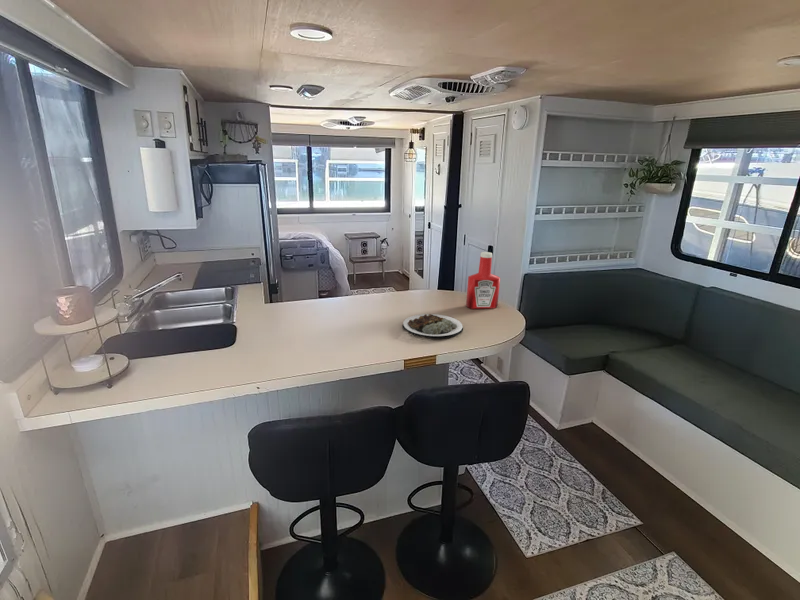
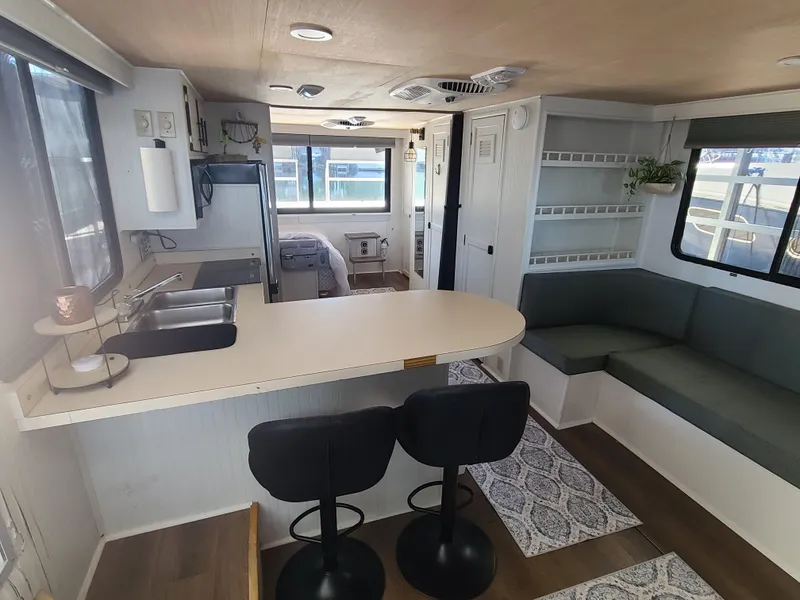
- plate (432, 323)
- soap bottle (483, 280)
